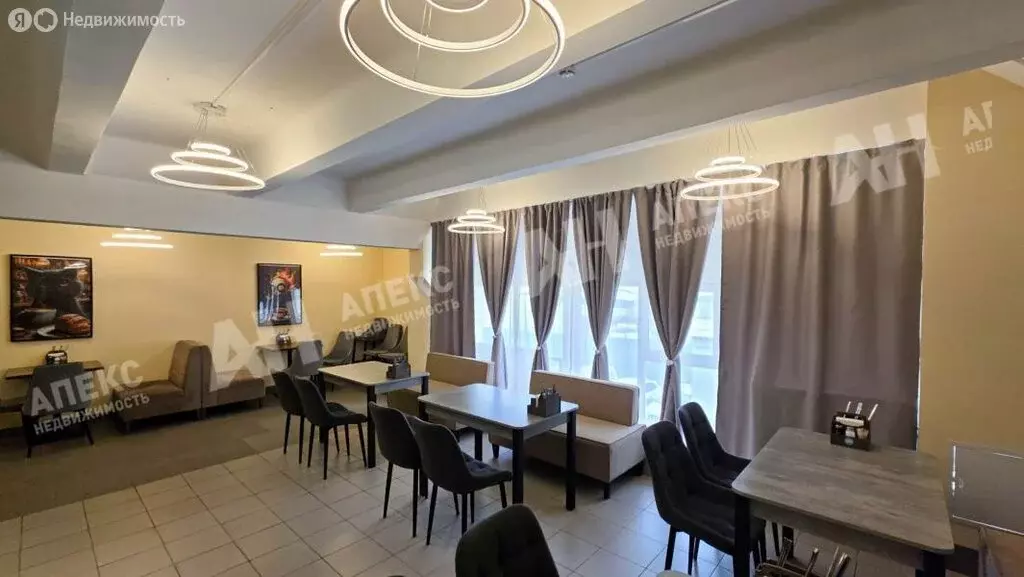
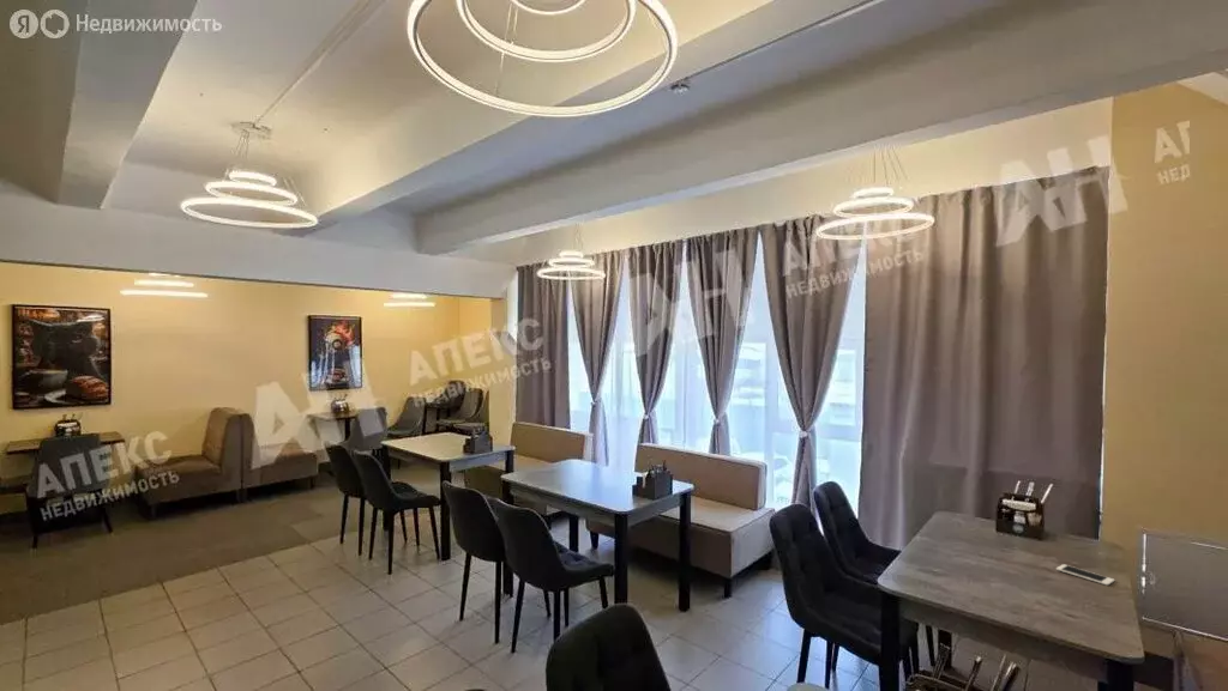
+ cell phone (1084, 574)
